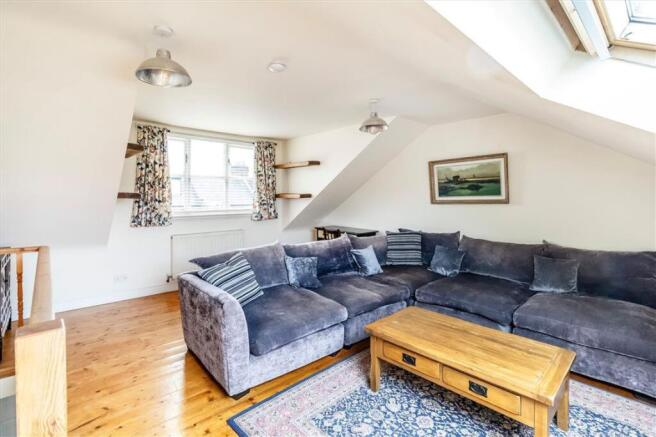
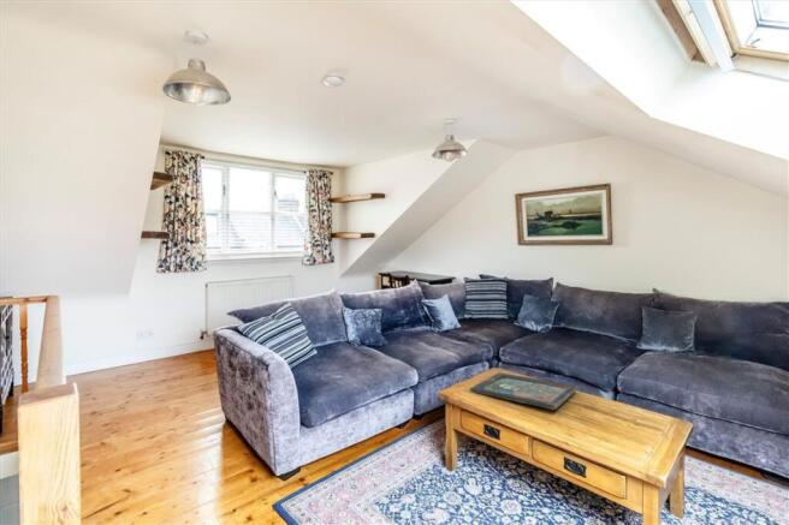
+ decorative tray (523, 388)
